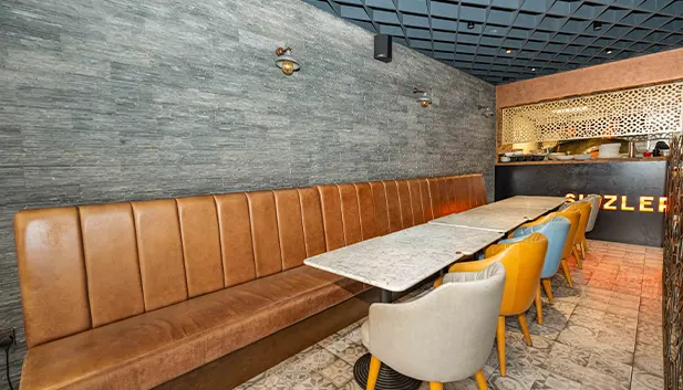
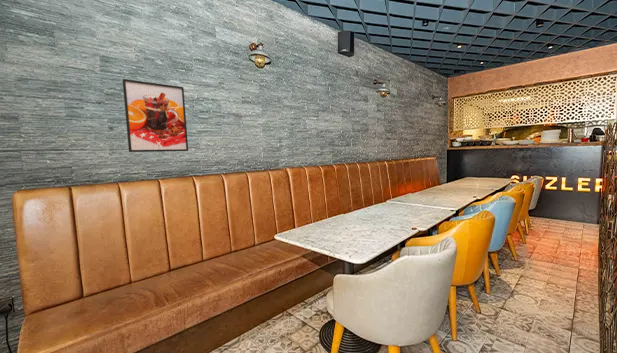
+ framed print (157, 117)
